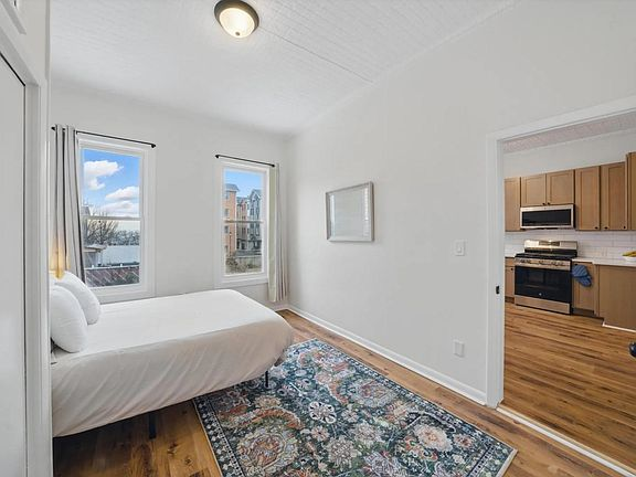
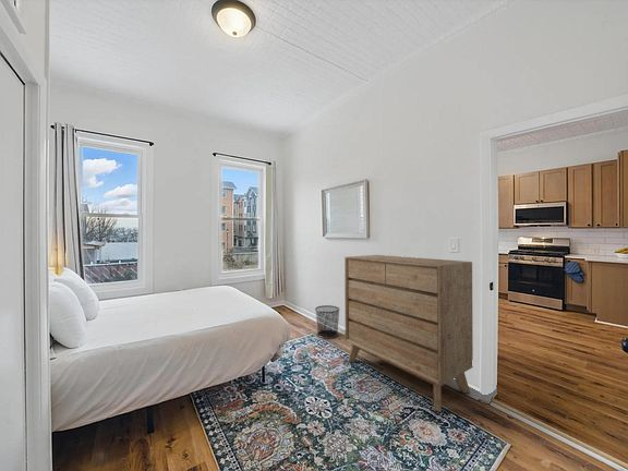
+ waste bin (327, 322)
+ dresser (401, 316)
